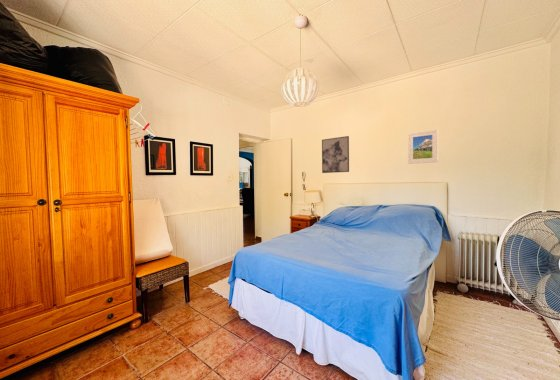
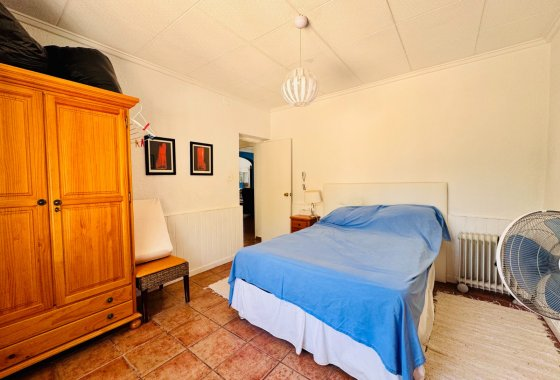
- wall art (335, 155)
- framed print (422, 147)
